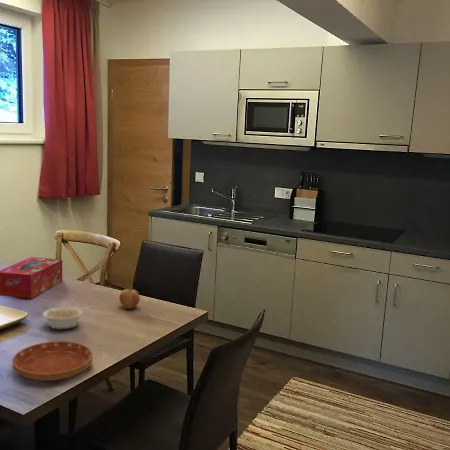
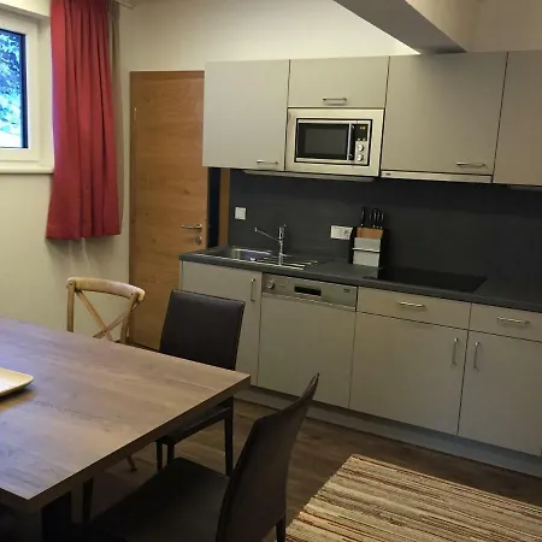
- legume (61, 317)
- tissue box (31, 276)
- fruit (129, 298)
- saucer (53, 361)
